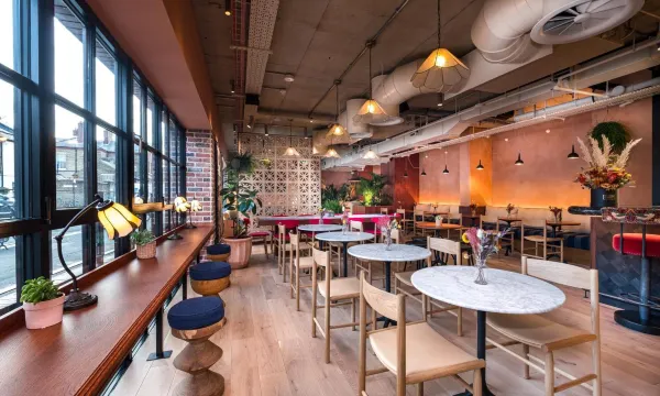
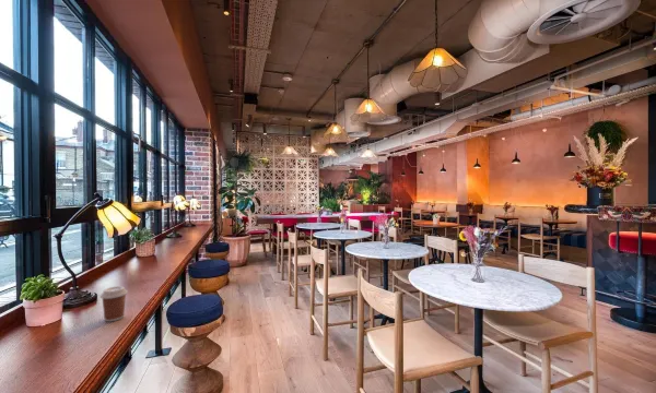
+ coffee cup (114, 302)
